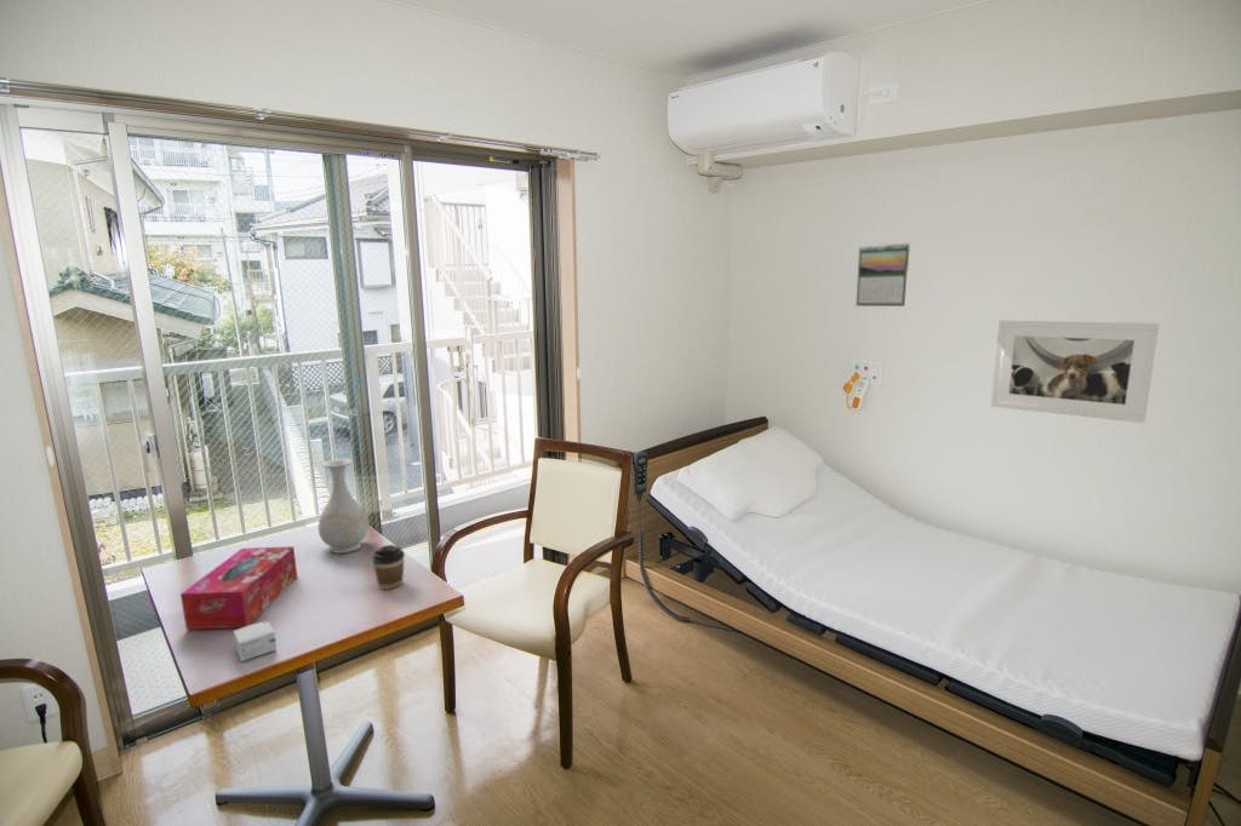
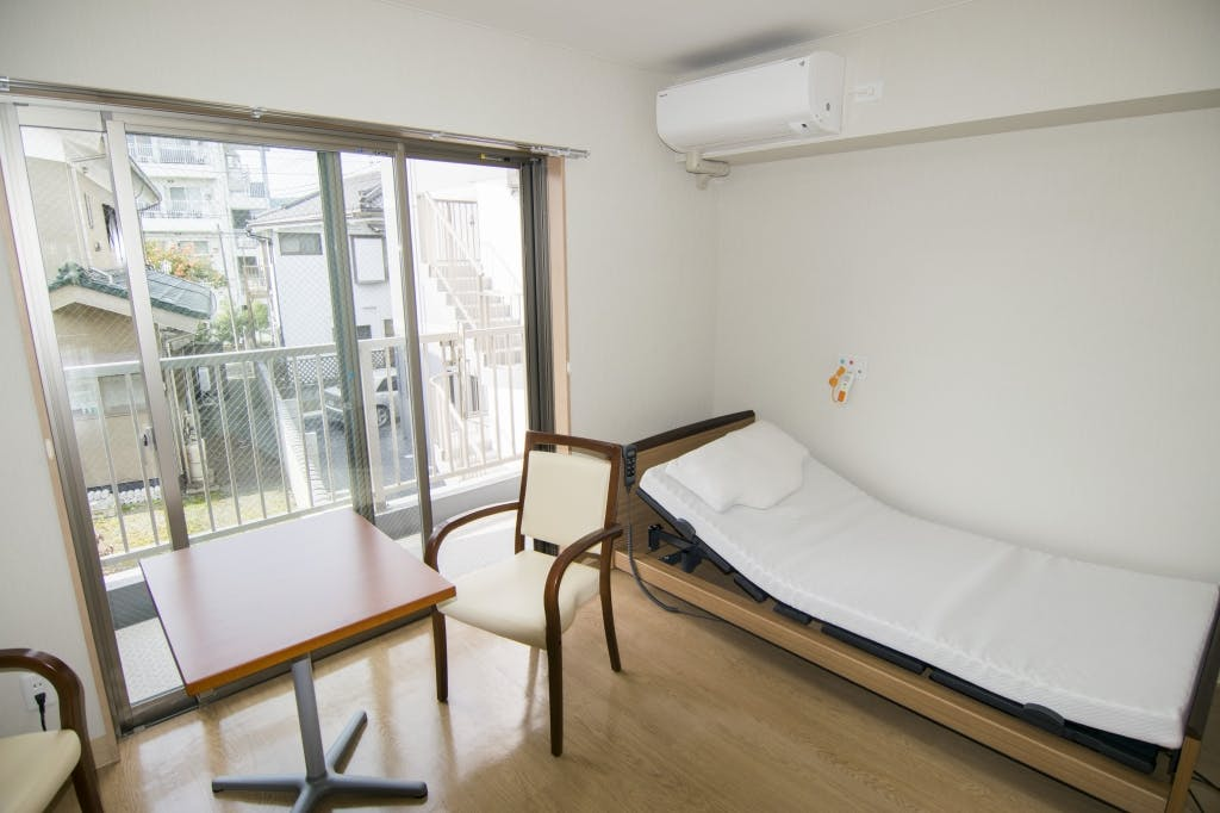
- small box (255, 639)
- tissue box (244, 584)
- vase (341, 505)
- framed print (1066, 368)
- calendar (881, 275)
- coffee cup (389, 564)
